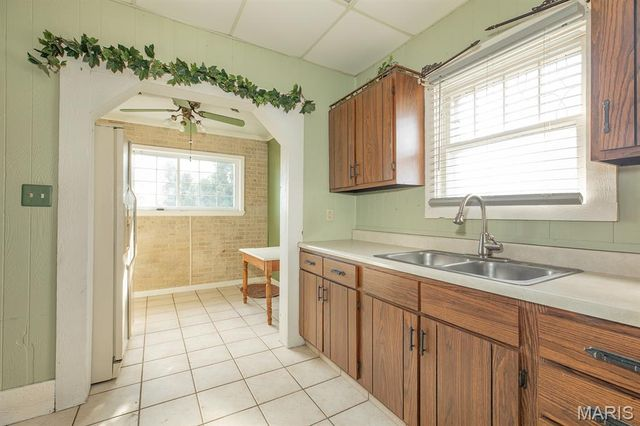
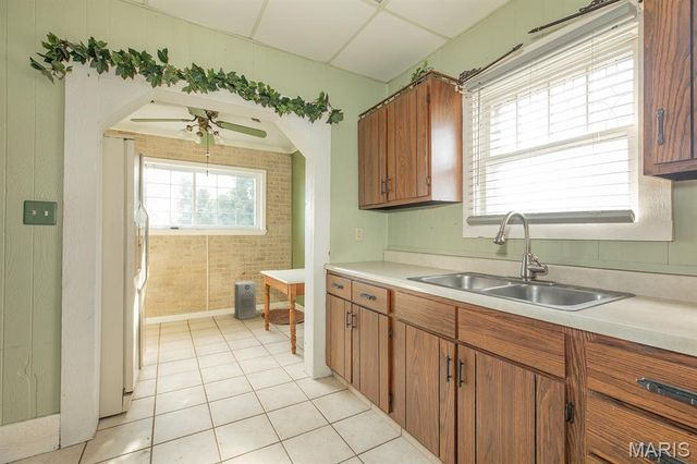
+ fan (244, 298)
